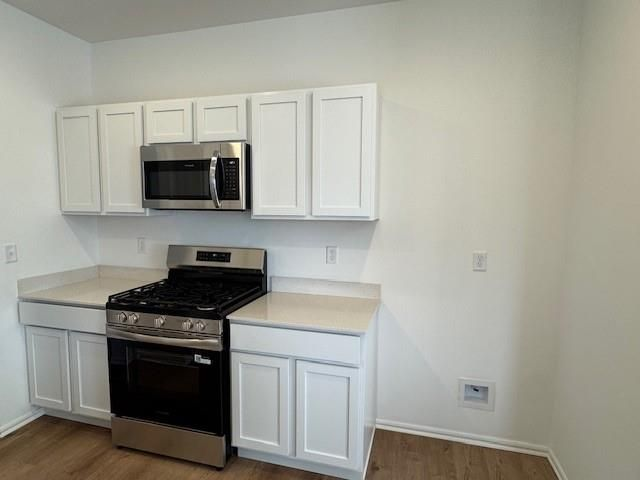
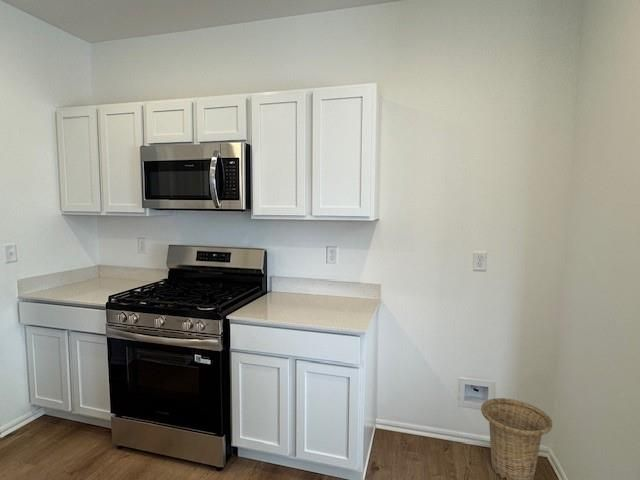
+ basket (513, 442)
